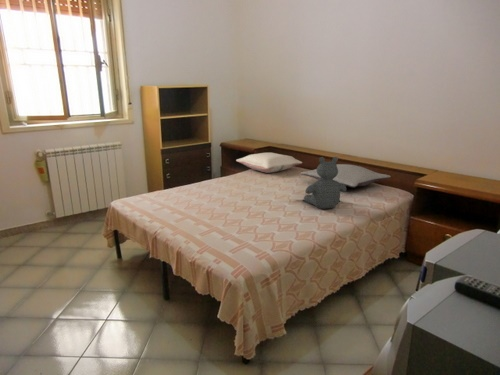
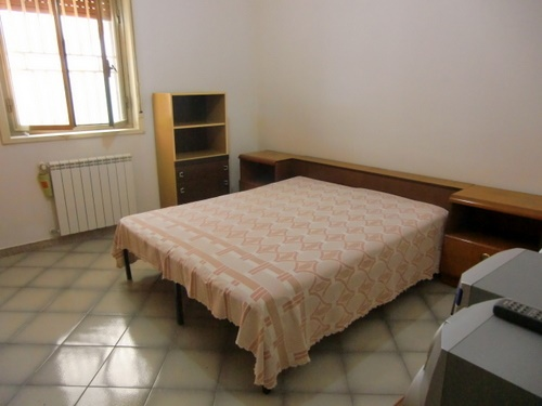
- pillow (268, 162)
- pillow (345, 175)
- teddy bear (323, 181)
